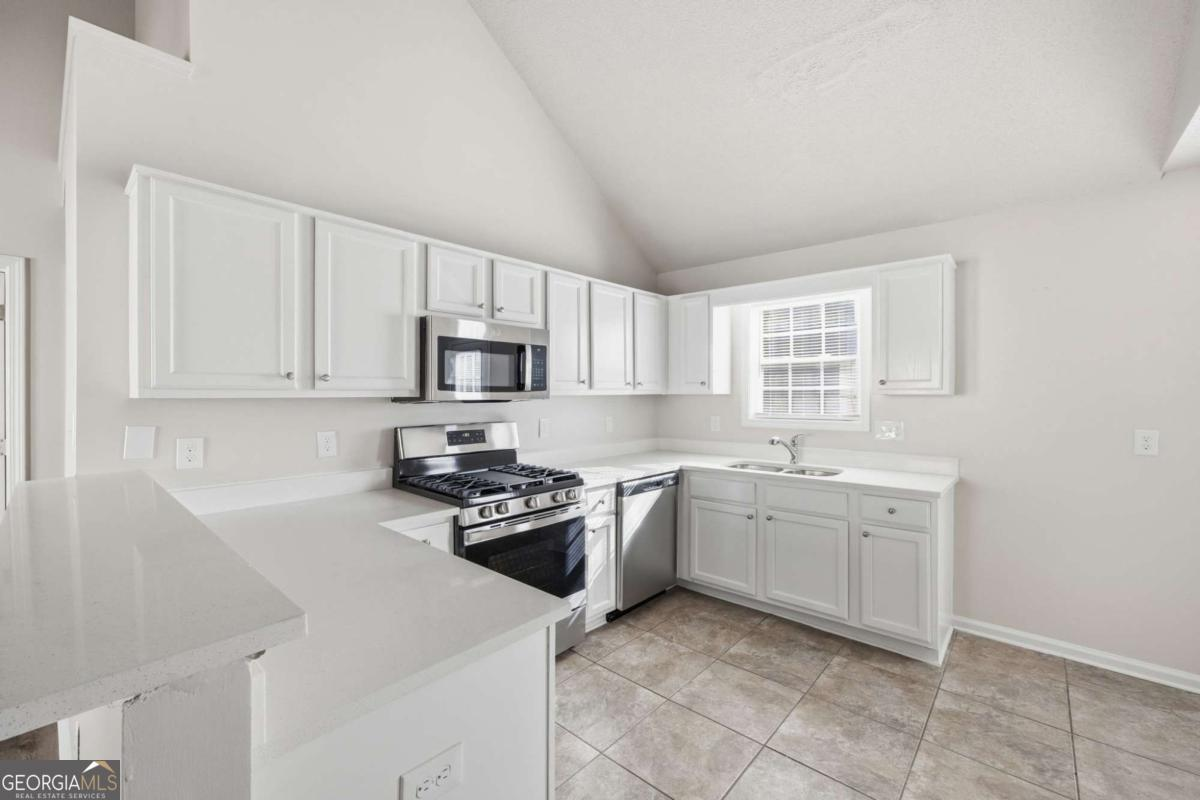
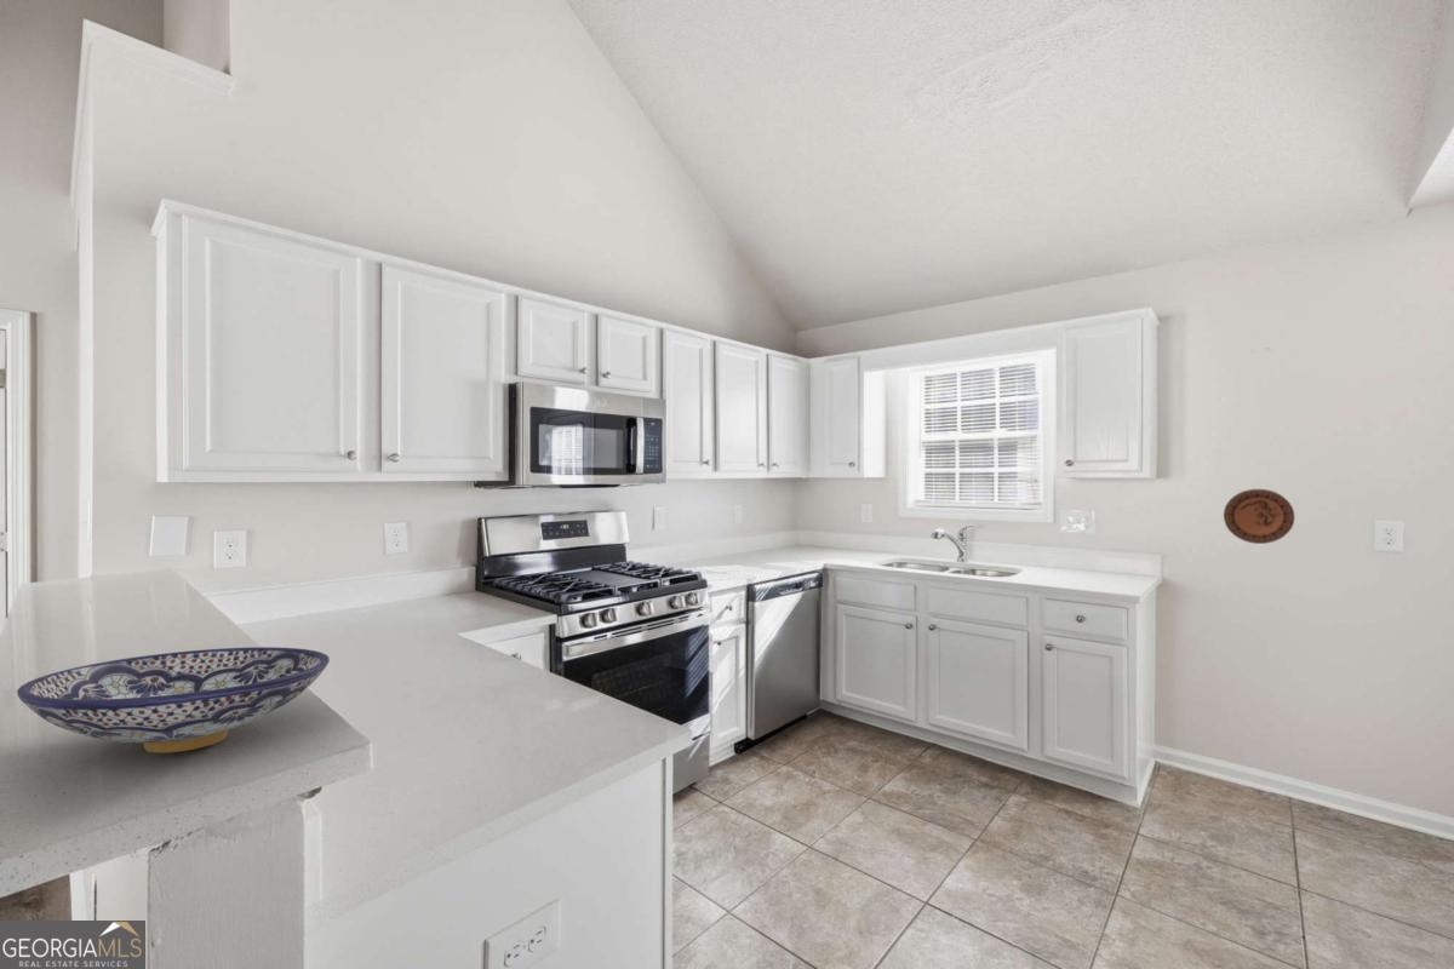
+ bowl (191, 701)
+ decorative plate (1258, 516)
